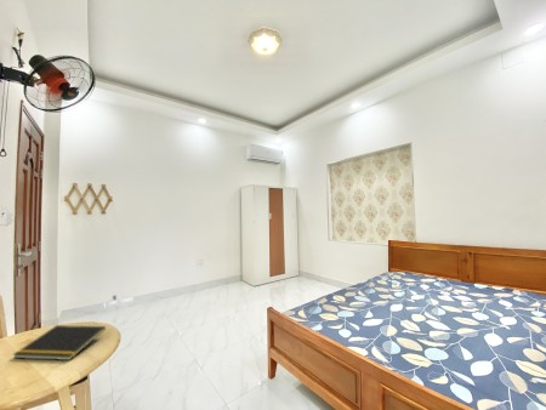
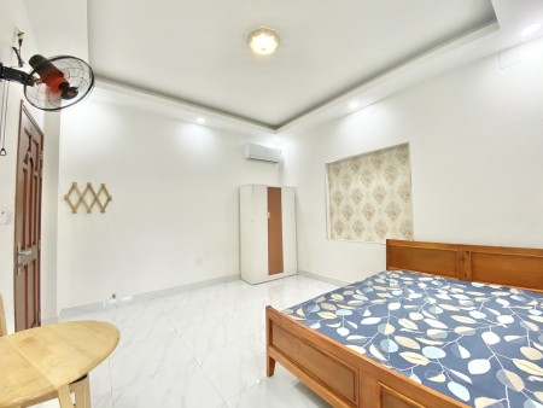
- notepad (62, 341)
